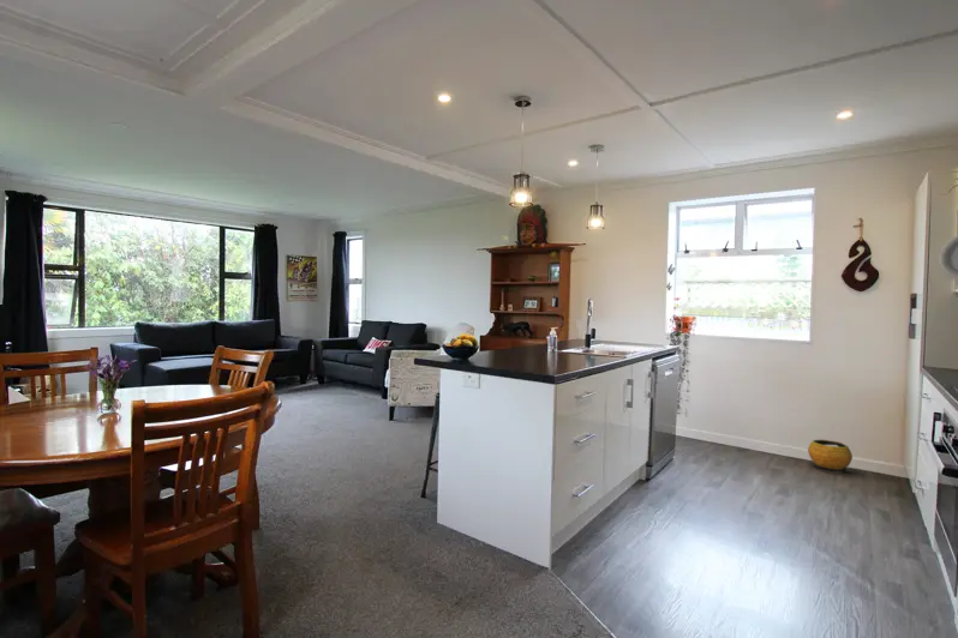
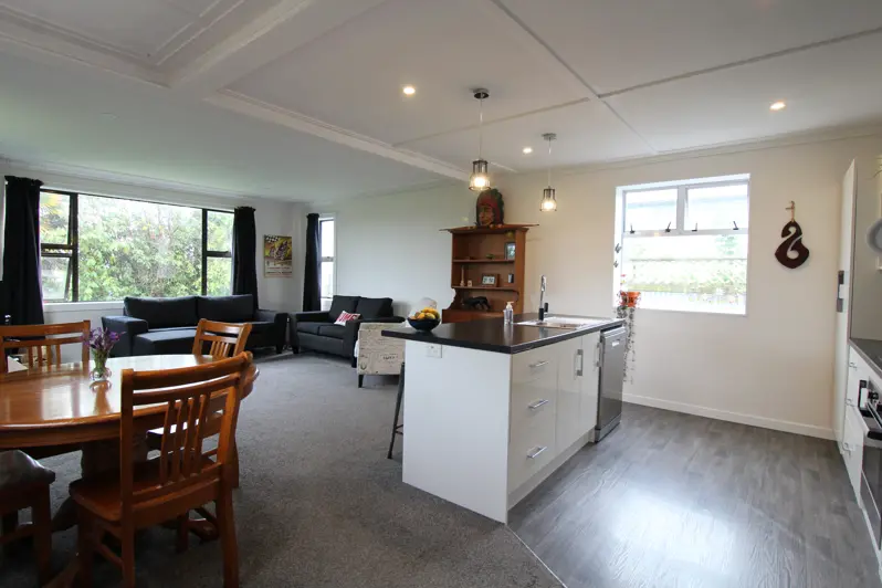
- clay pot (825, 453)
